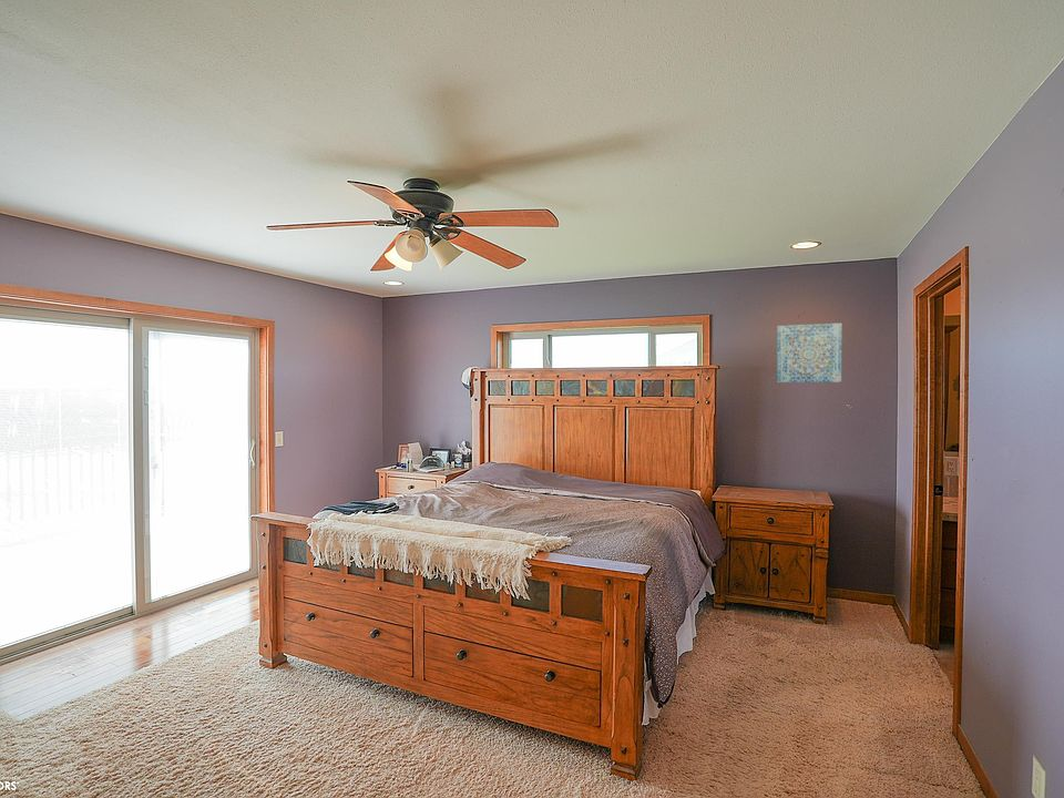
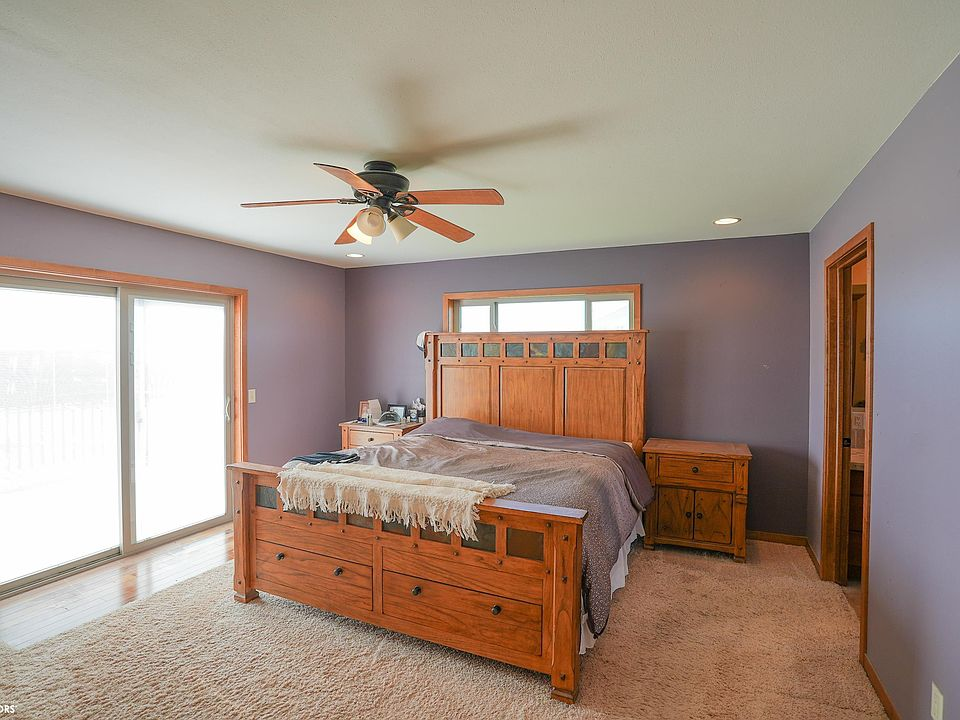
- wall art (808, 352)
